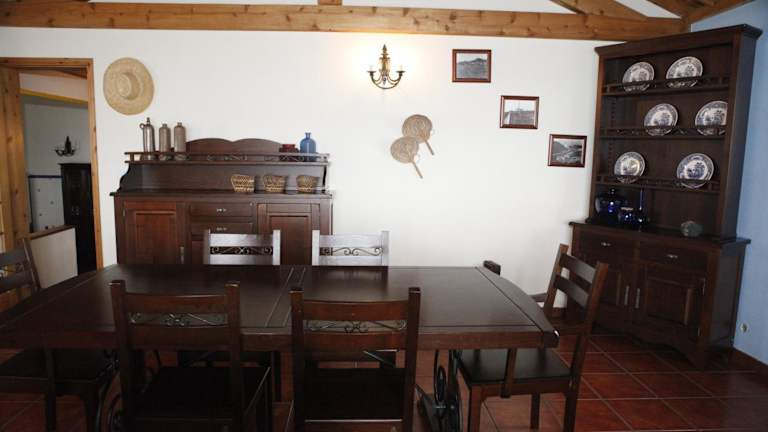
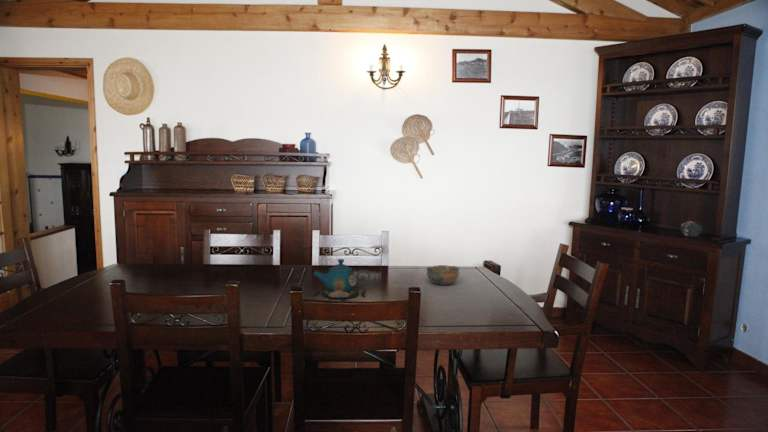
+ teapot (341, 276)
+ bowl (442, 275)
